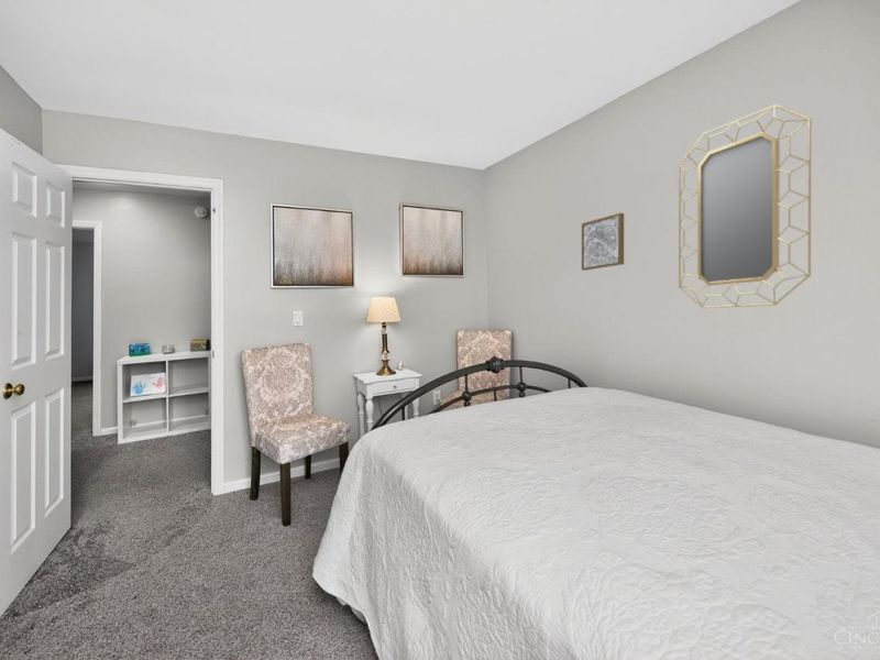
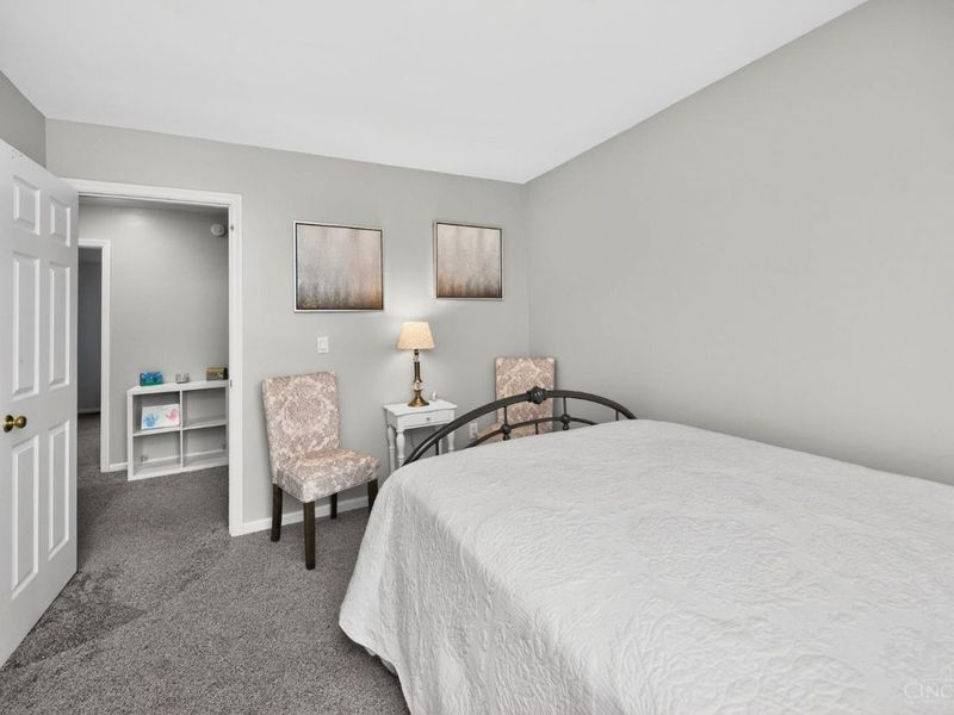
- home mirror (734, 212)
- wall art (602, 242)
